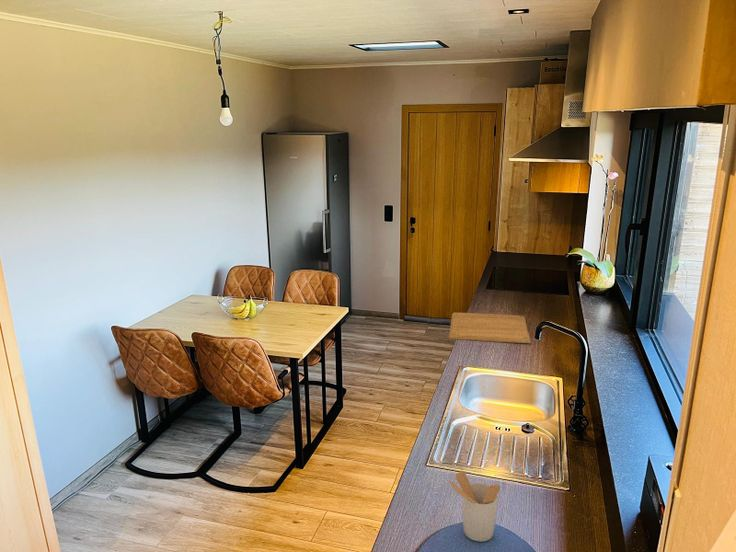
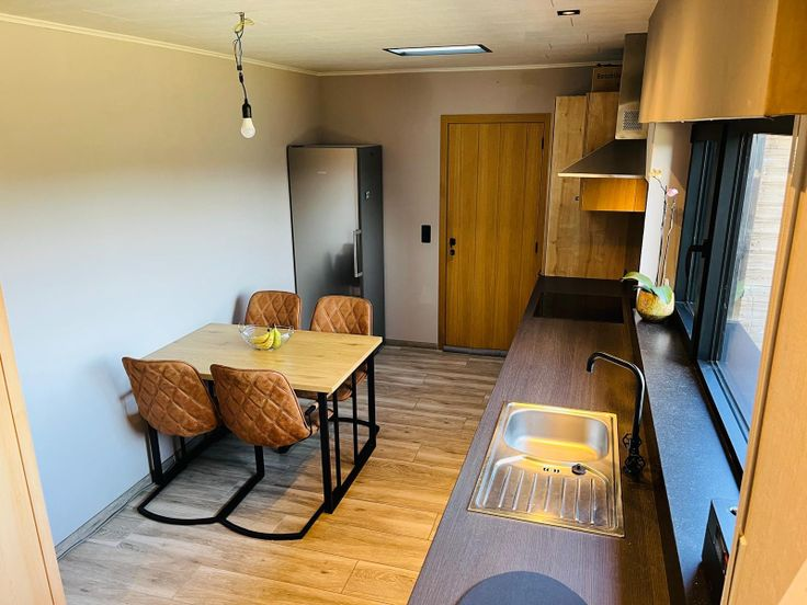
- chopping board (488, 326)
- utensil holder (472, 506)
